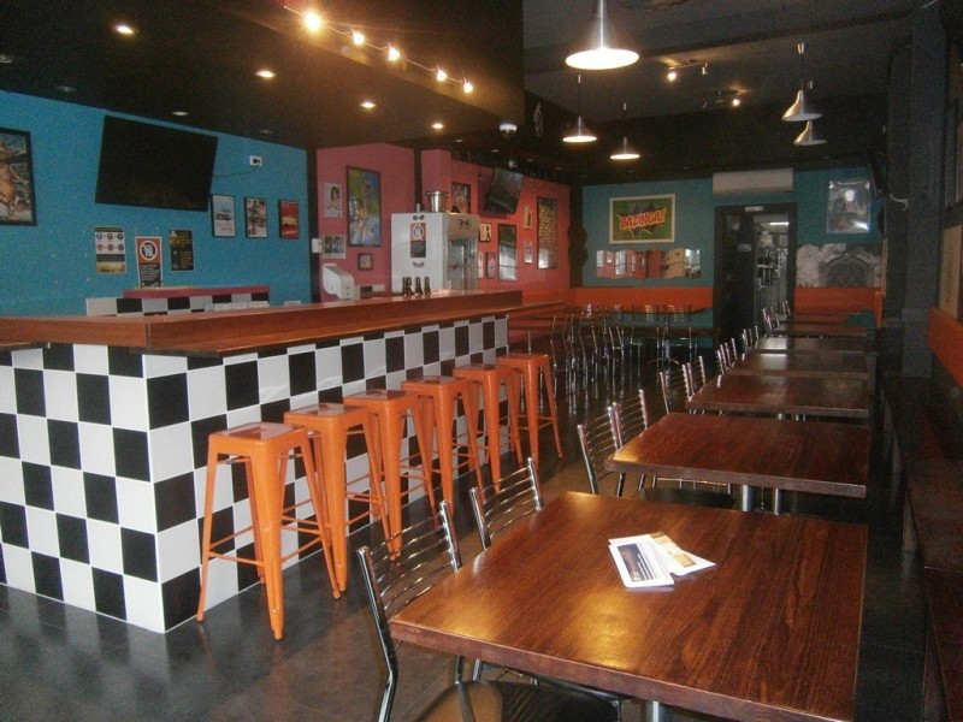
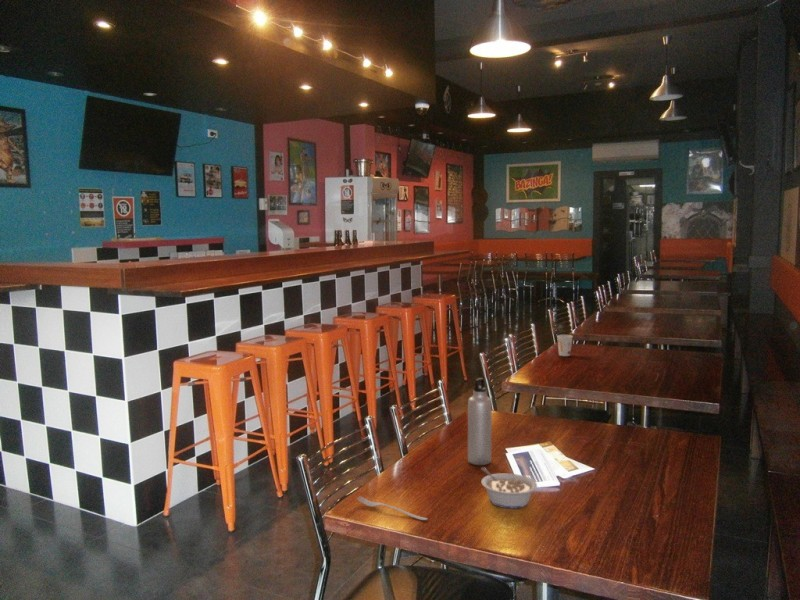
+ cup (564, 345)
+ fork (391, 507)
+ legume (506, 489)
+ water bottle (479, 420)
